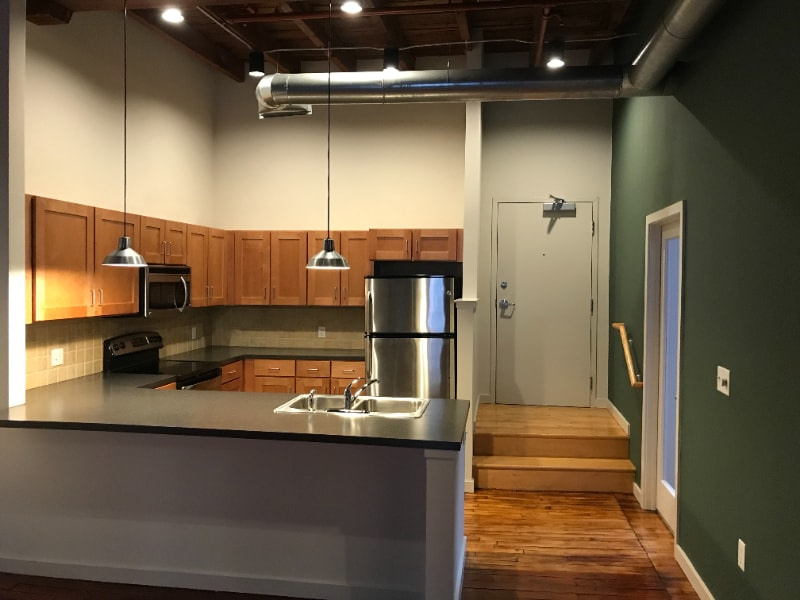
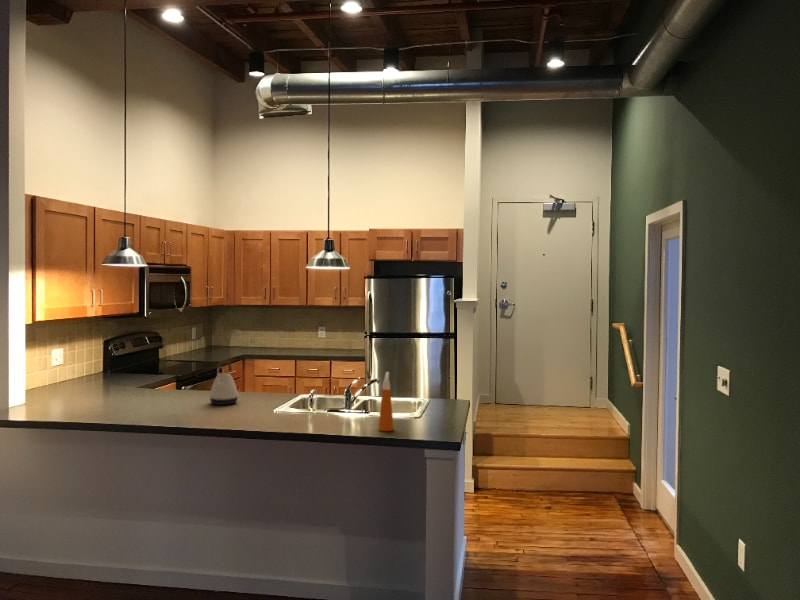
+ kettle (223, 381)
+ spray bottle (386, 400)
